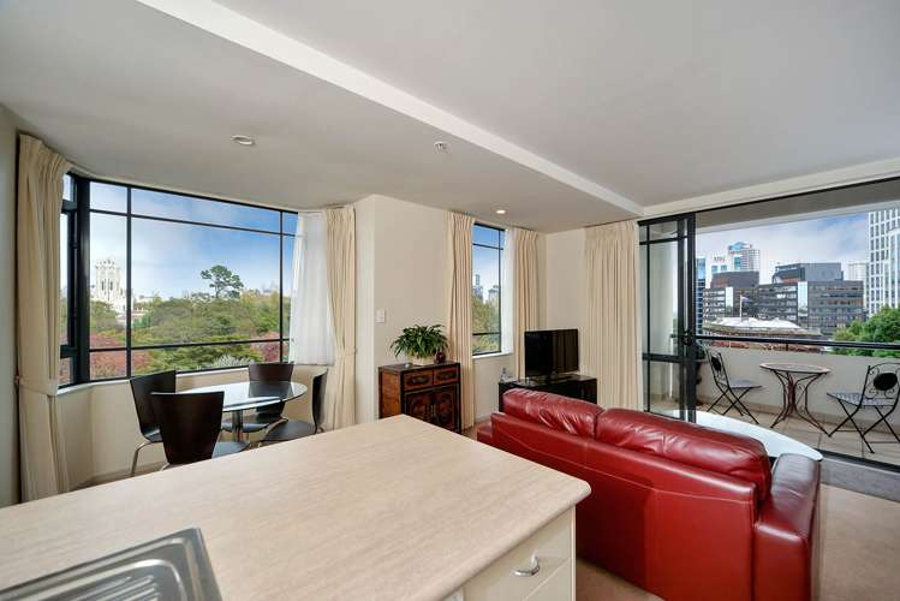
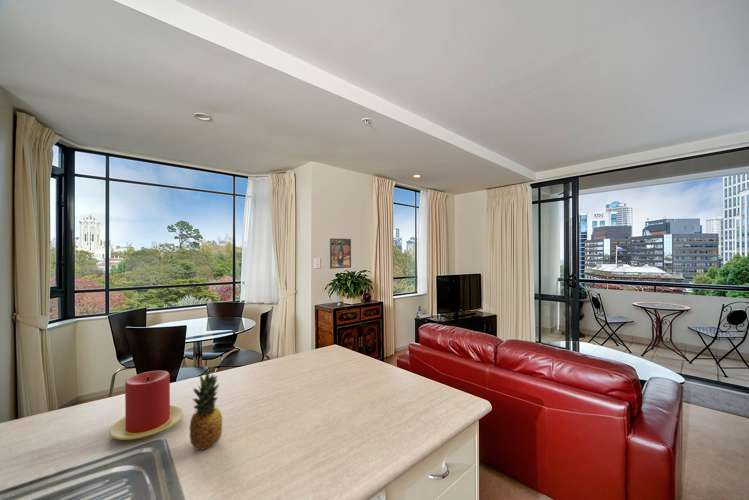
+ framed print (340, 253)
+ candle (148, 401)
+ fruit (206, 407)
